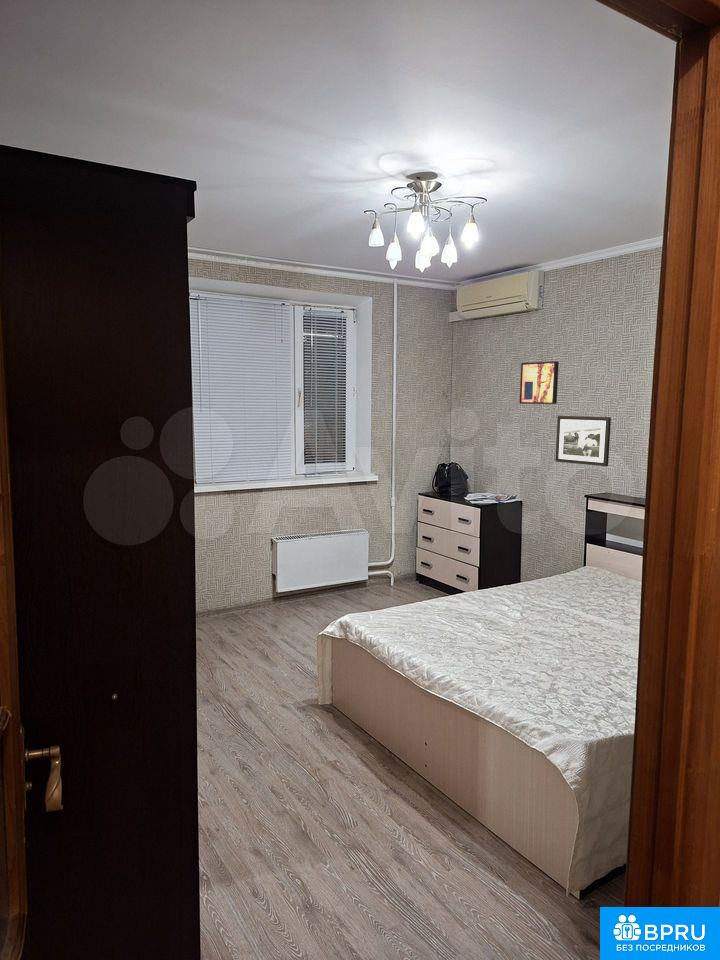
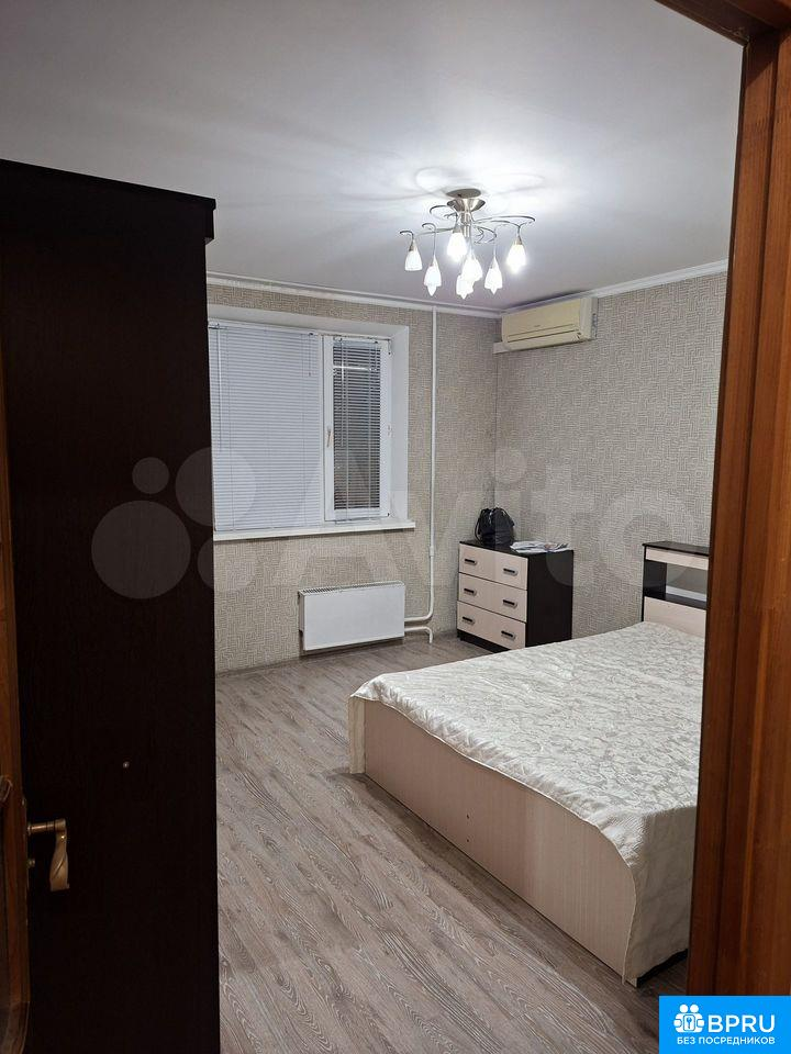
- wall art (538, 383)
- picture frame (582, 440)
